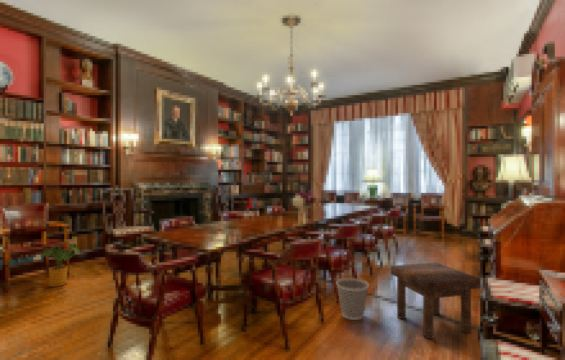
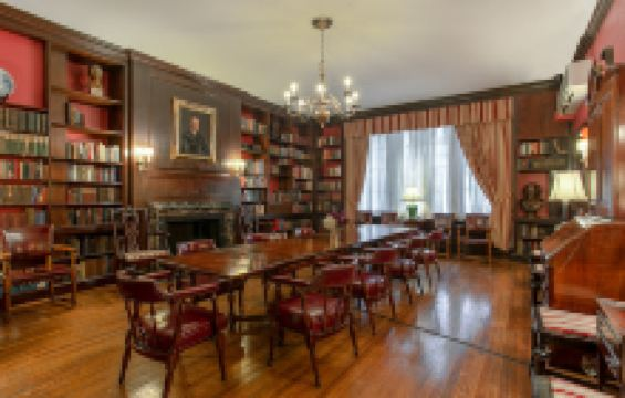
- stool (432, 297)
- wastebasket (352, 299)
- house plant (60, 263)
